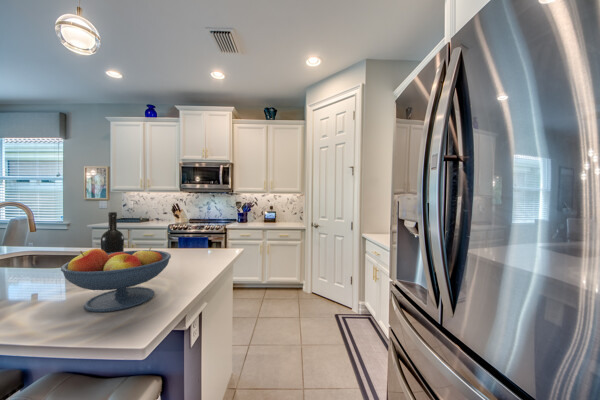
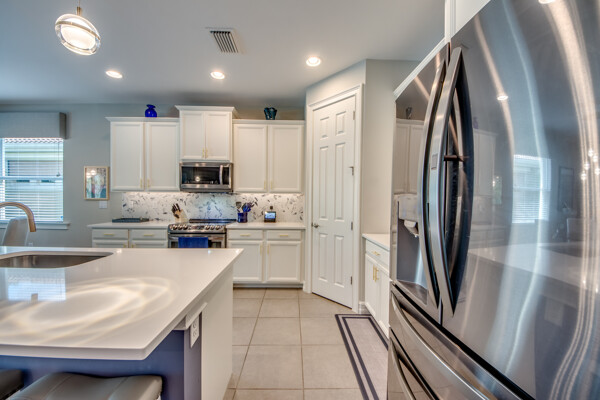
- wine bottle (112, 244)
- fruit bowl (121, 272)
